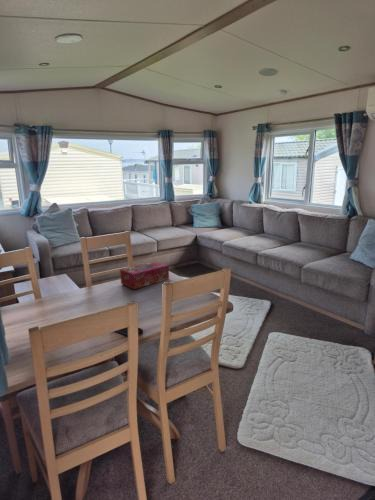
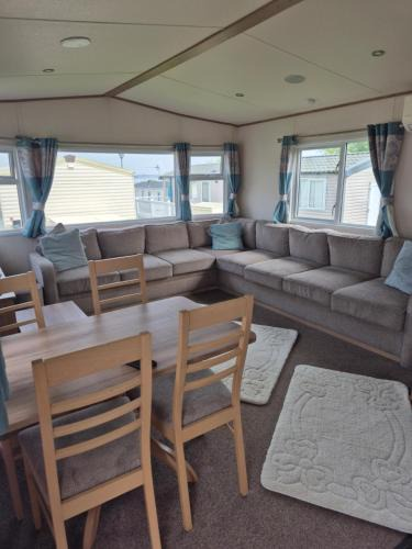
- tissue box (145, 274)
